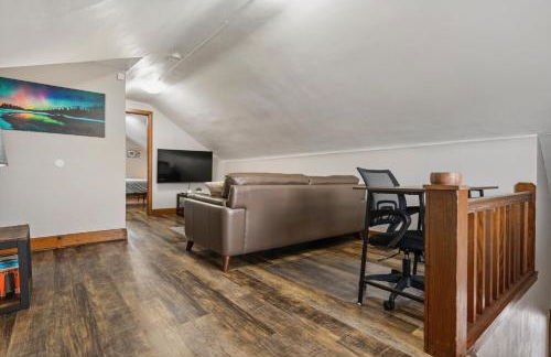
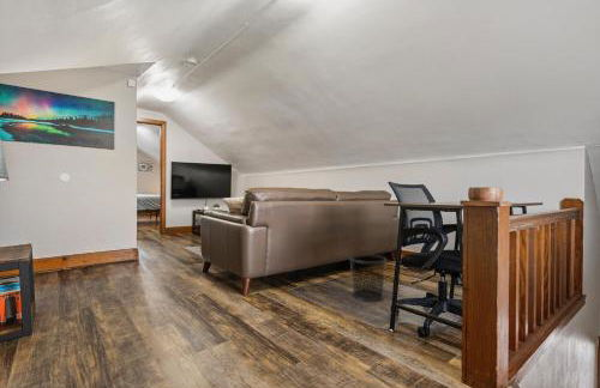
+ waste bin (367, 277)
